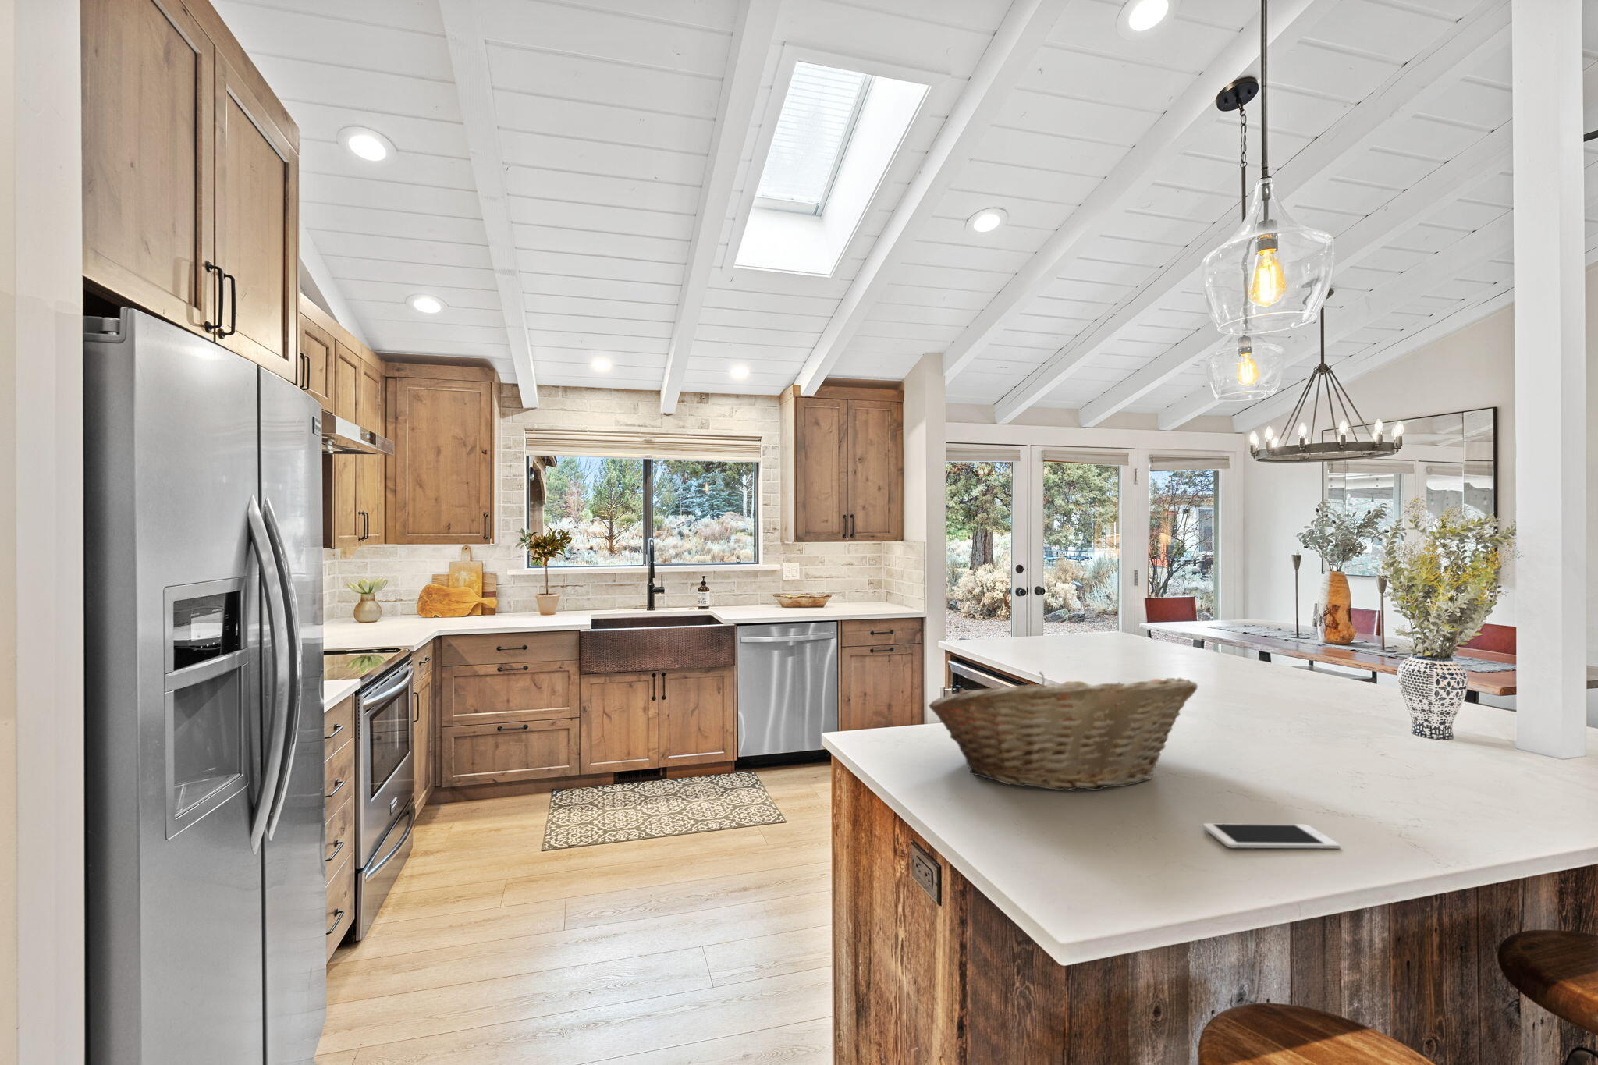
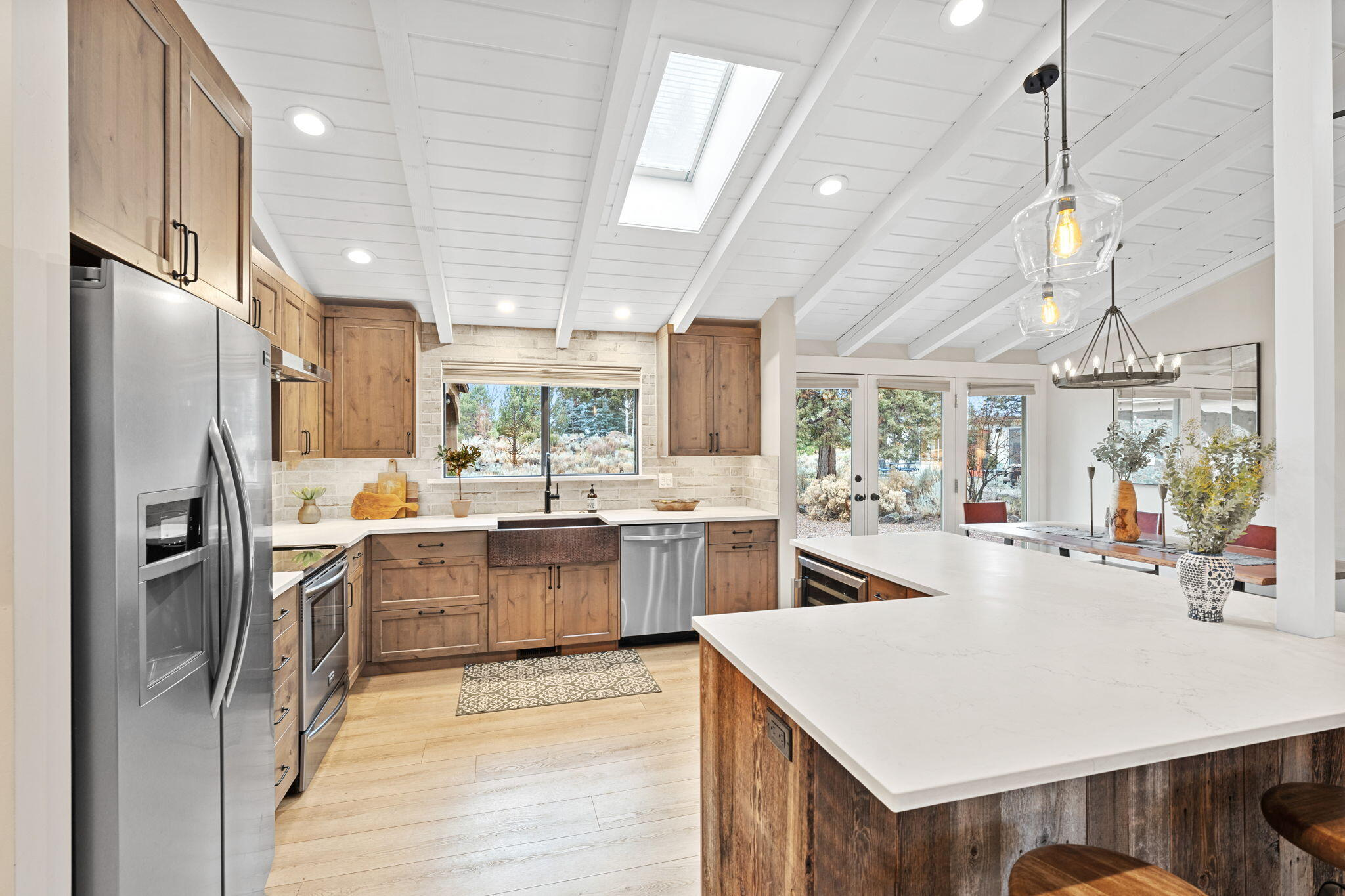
- fruit basket (1060, 717)
- cell phone (1269, 836)
